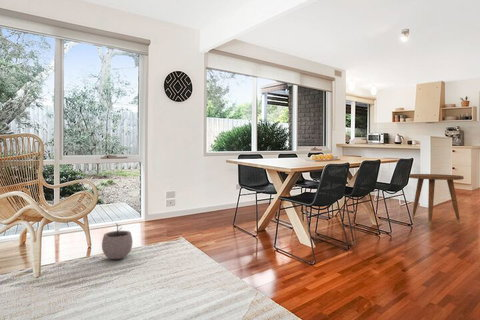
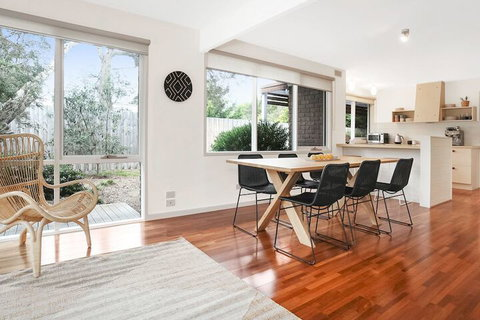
- side table (433, 199)
- plant pot (117, 240)
